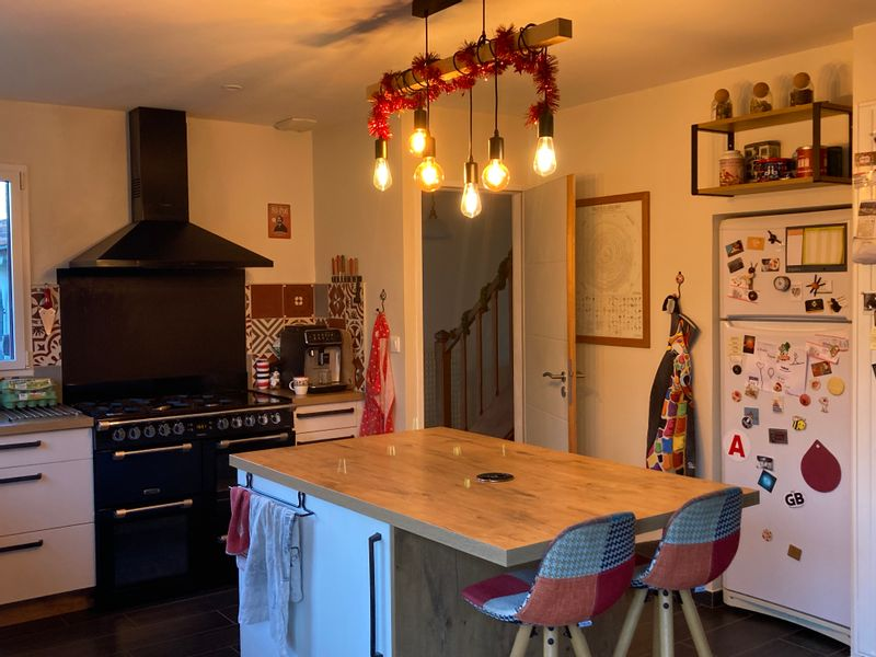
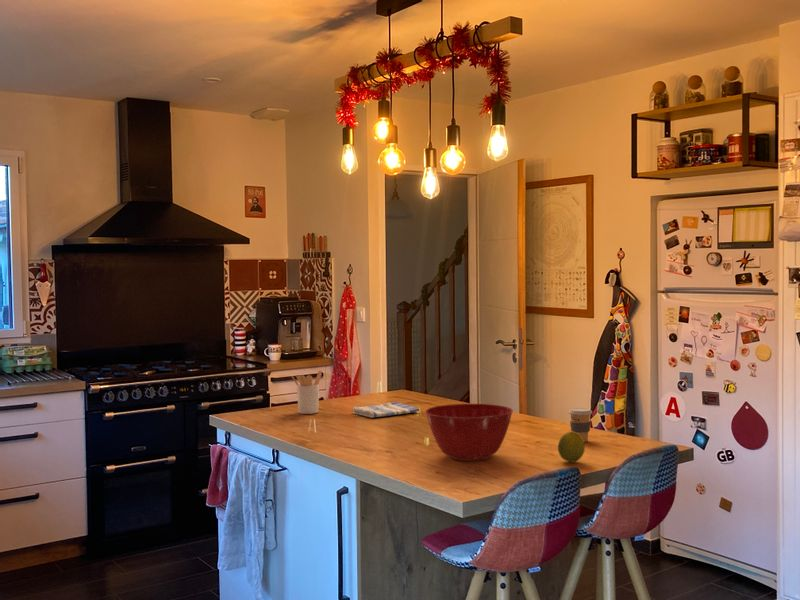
+ dish towel (385, 409)
+ fruit (571, 446)
+ coffee cup (580, 425)
+ mixing bowl (469, 432)
+ utensil holder (307, 392)
